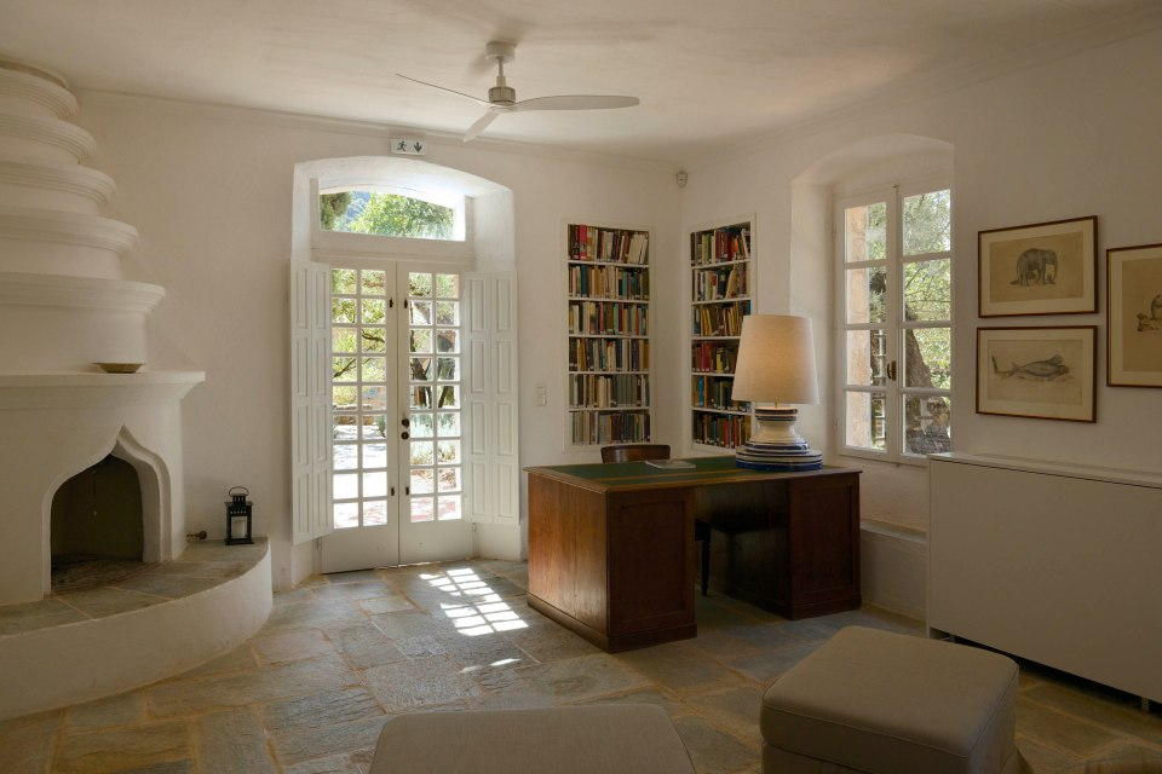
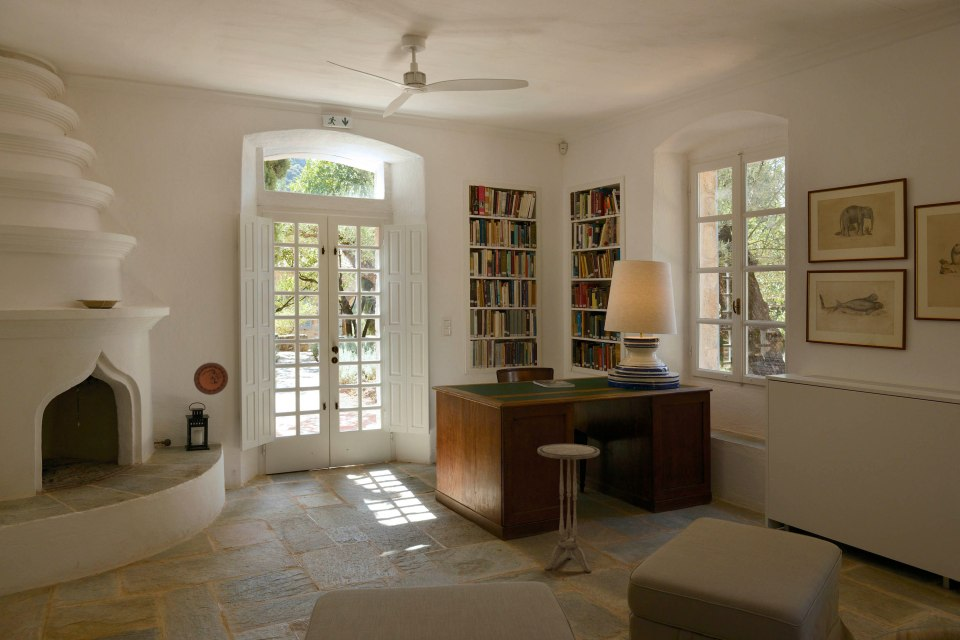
+ side table (568, 507)
+ decorative plate (211, 378)
